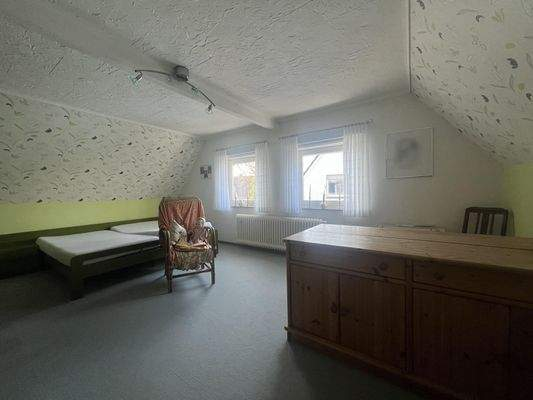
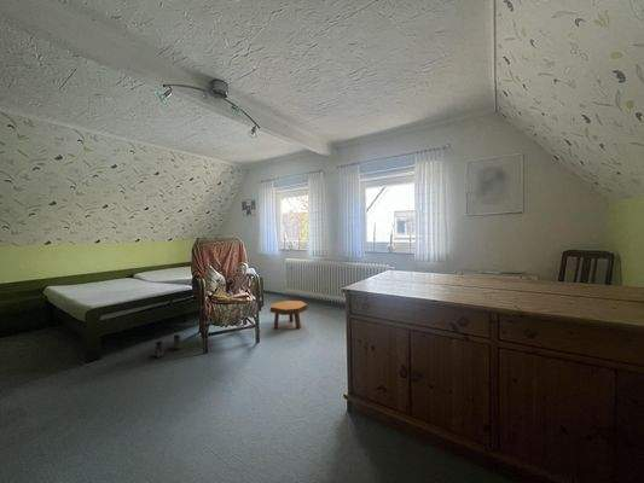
+ footstool (289, 315)
+ boots (169, 347)
